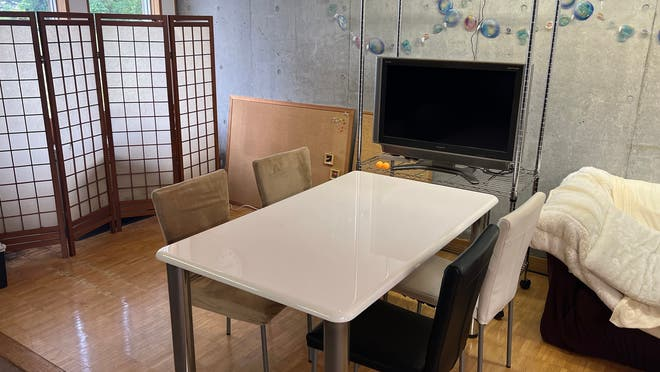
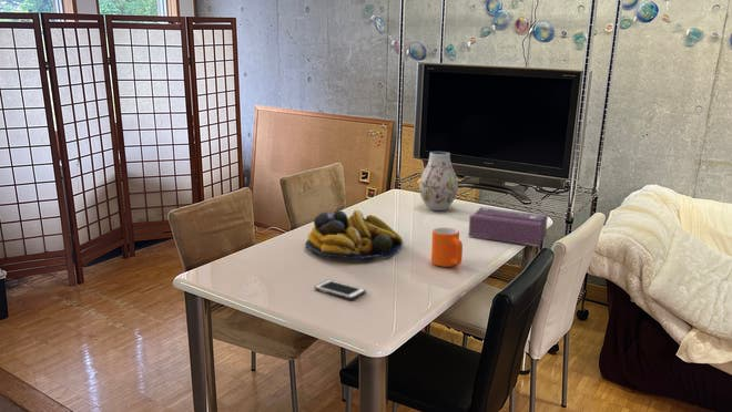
+ mug (449, 248)
+ tissue box (508, 225)
+ cell phone (339, 289)
+ vase (438, 181)
+ fruit bowl (353, 228)
